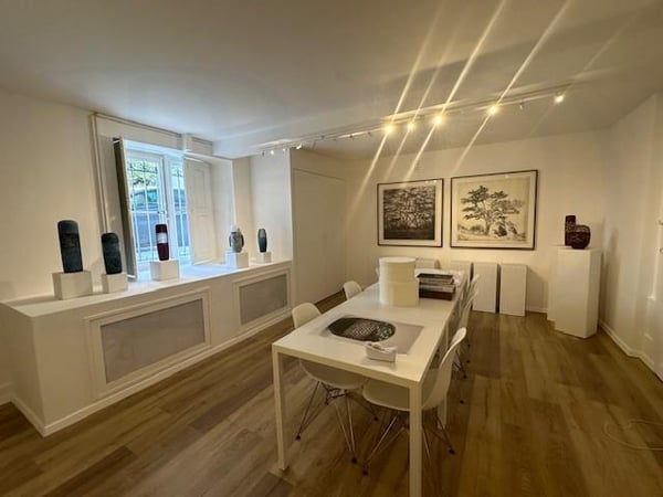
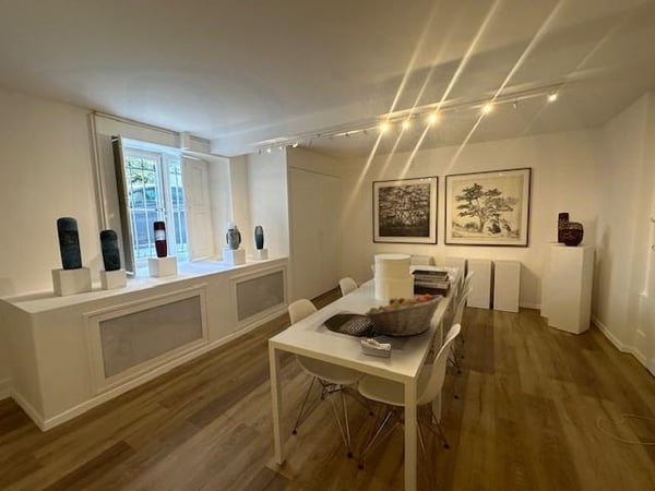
+ fruit basket (404, 311)
